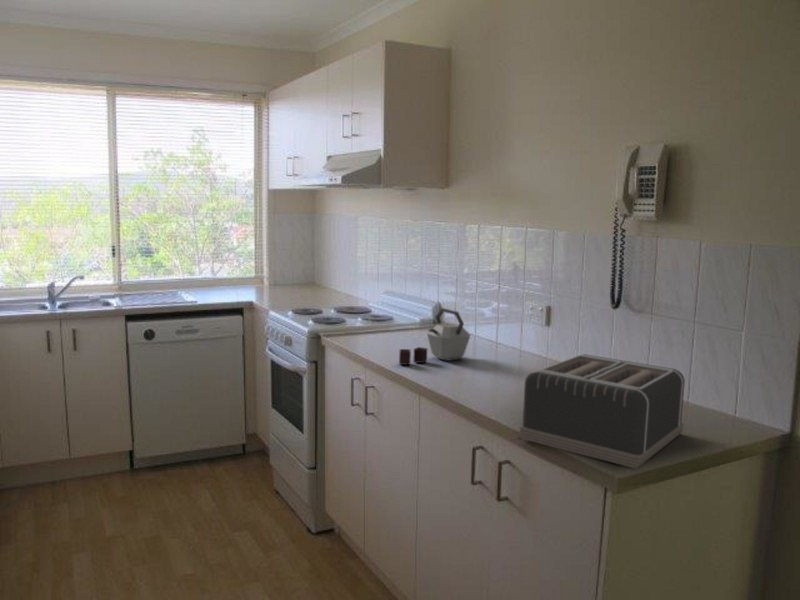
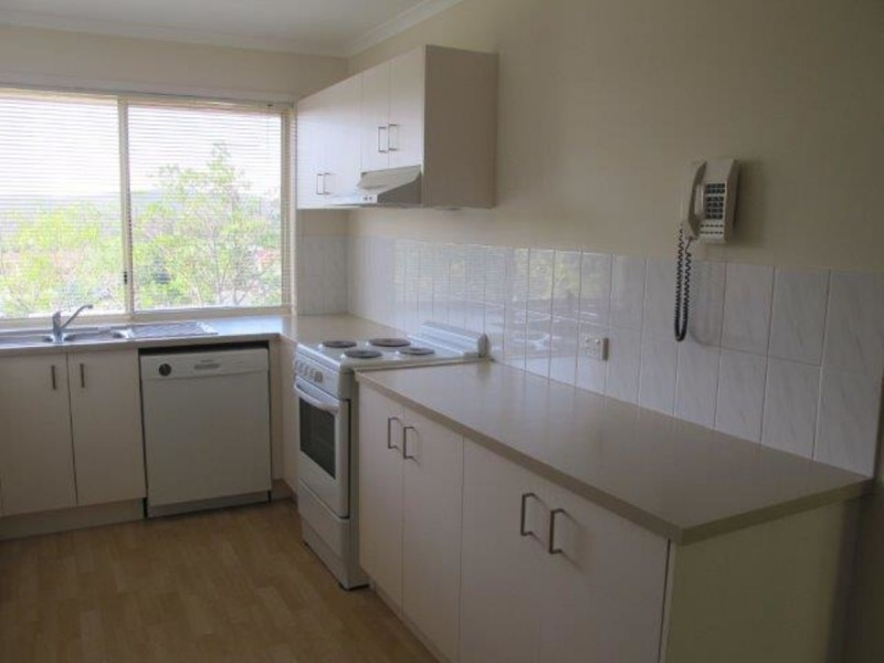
- toaster (607, 401)
- kettle (432, 336)
